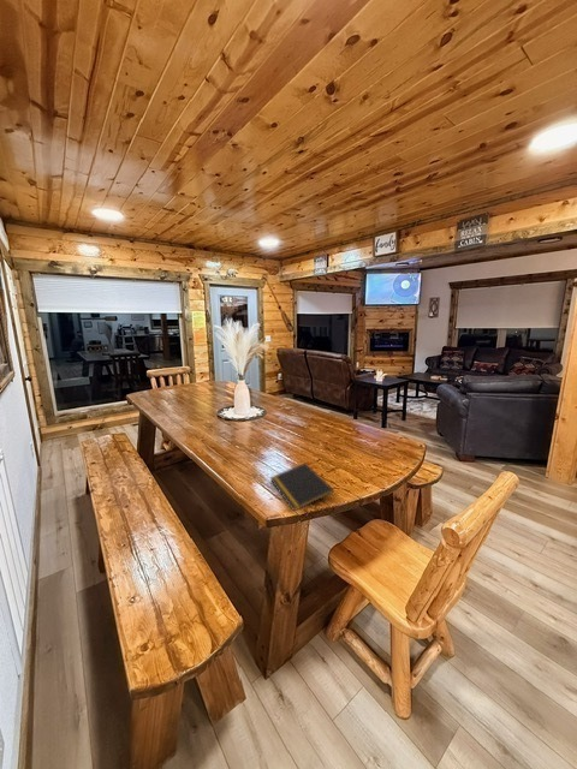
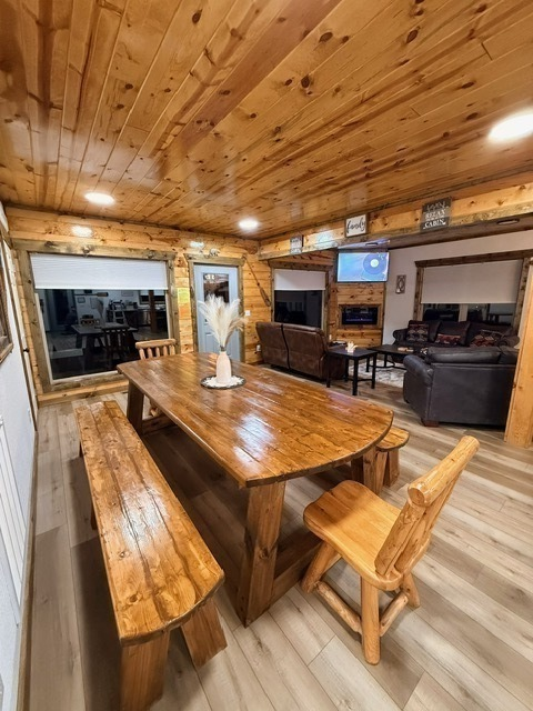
- notepad (299, 484)
